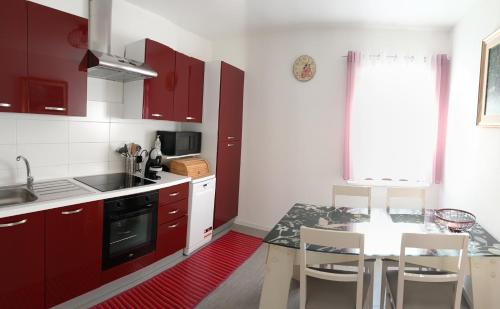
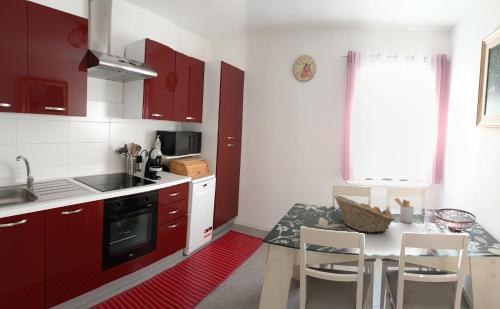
+ fruit basket (362, 211)
+ utensil holder (403, 209)
